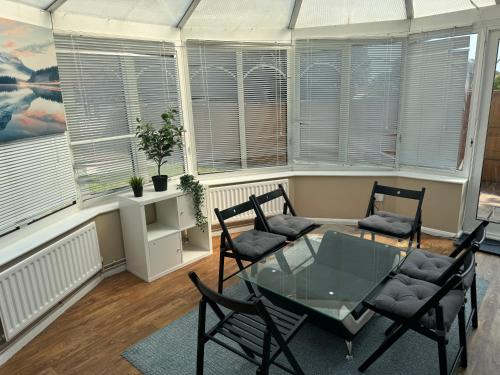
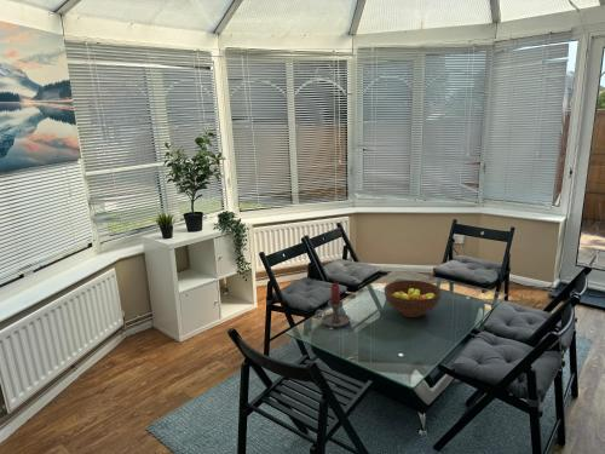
+ candle holder (332, 301)
+ fruit bowl (411, 301)
